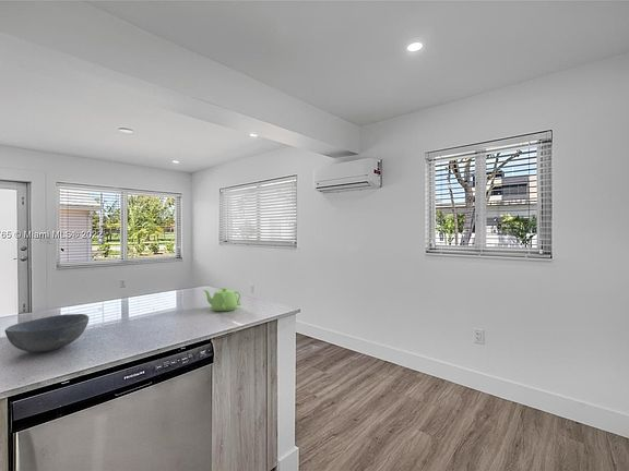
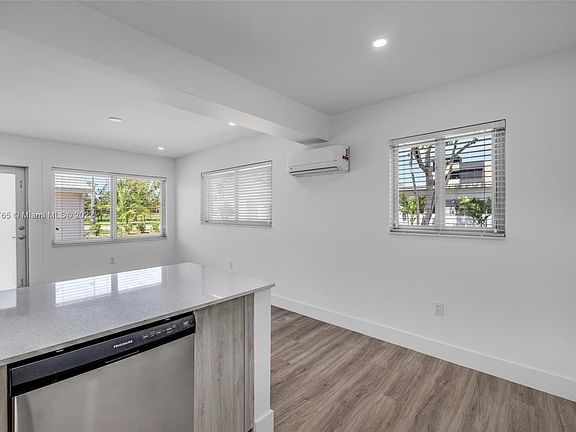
- teapot (222, 298)
- bowl (49, 335)
